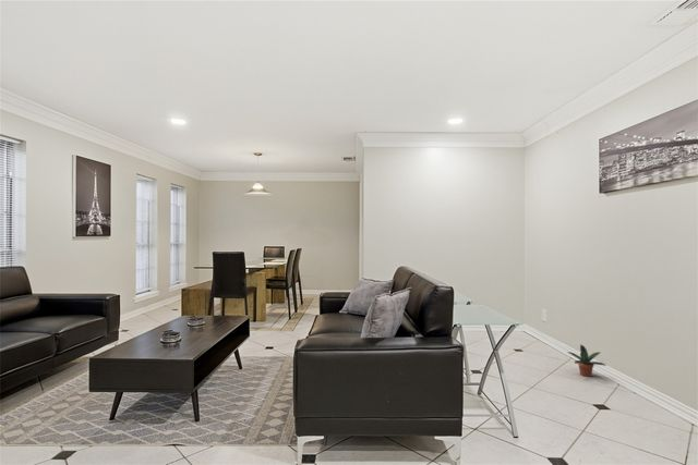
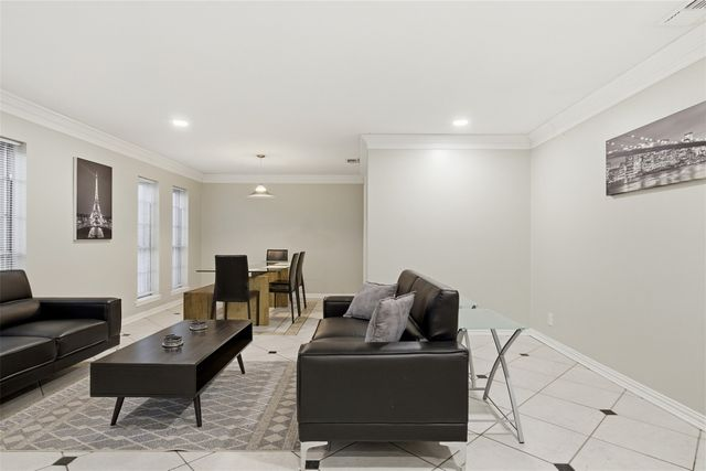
- potted plant (586, 360)
